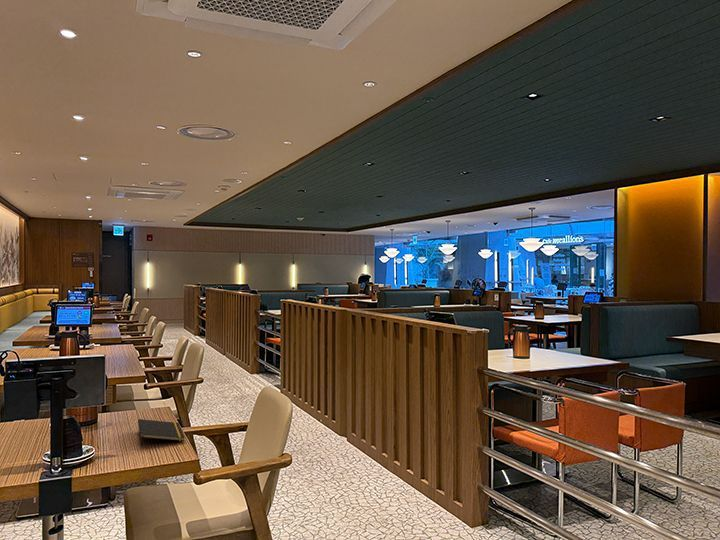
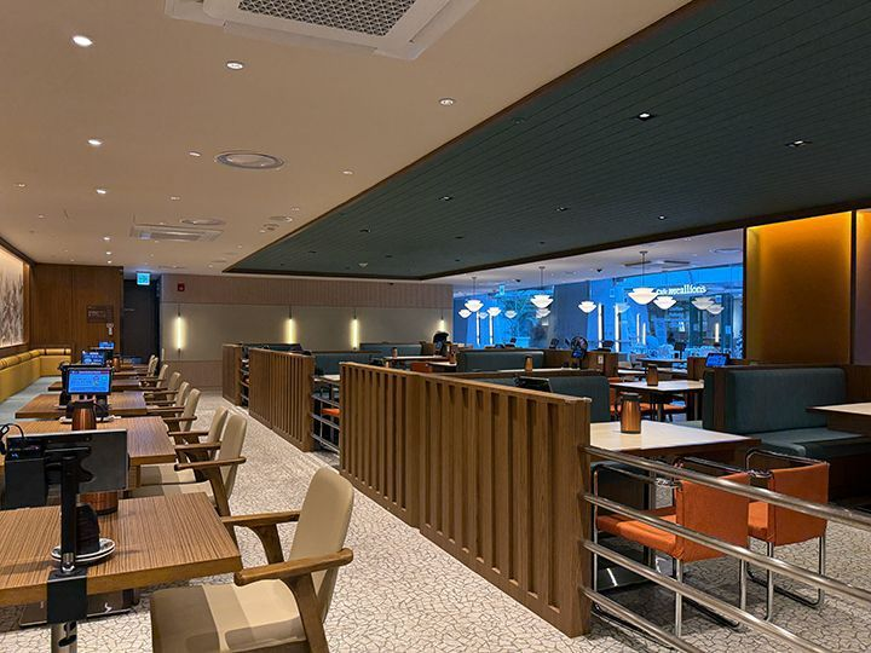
- notepad (160, 429)
